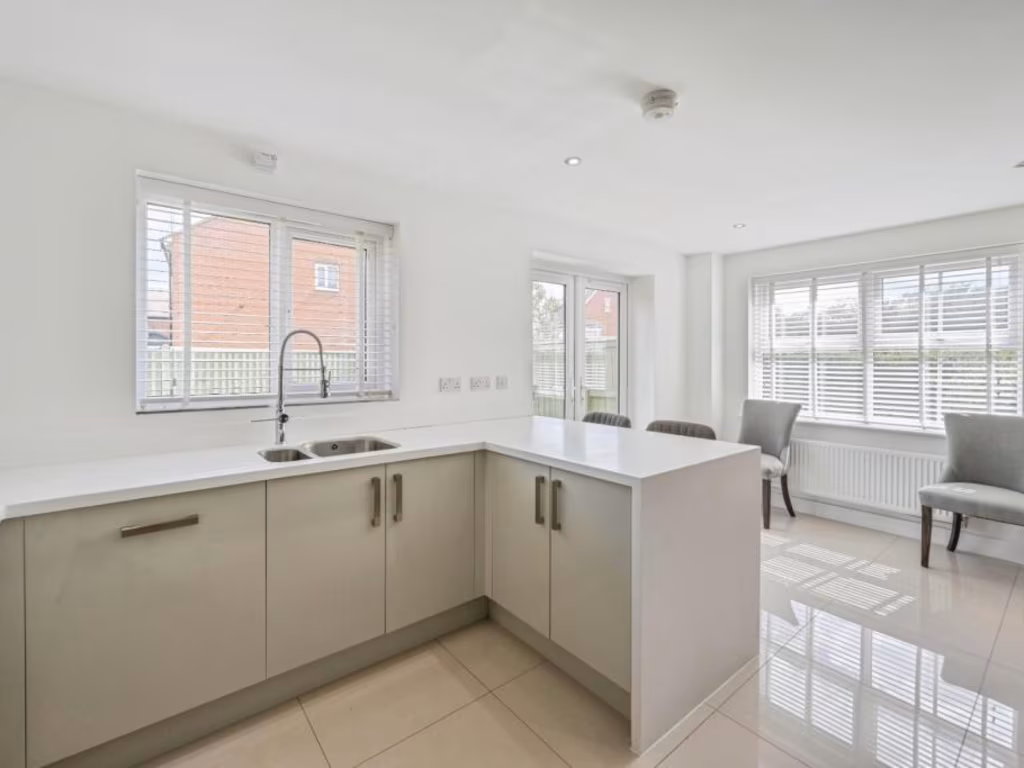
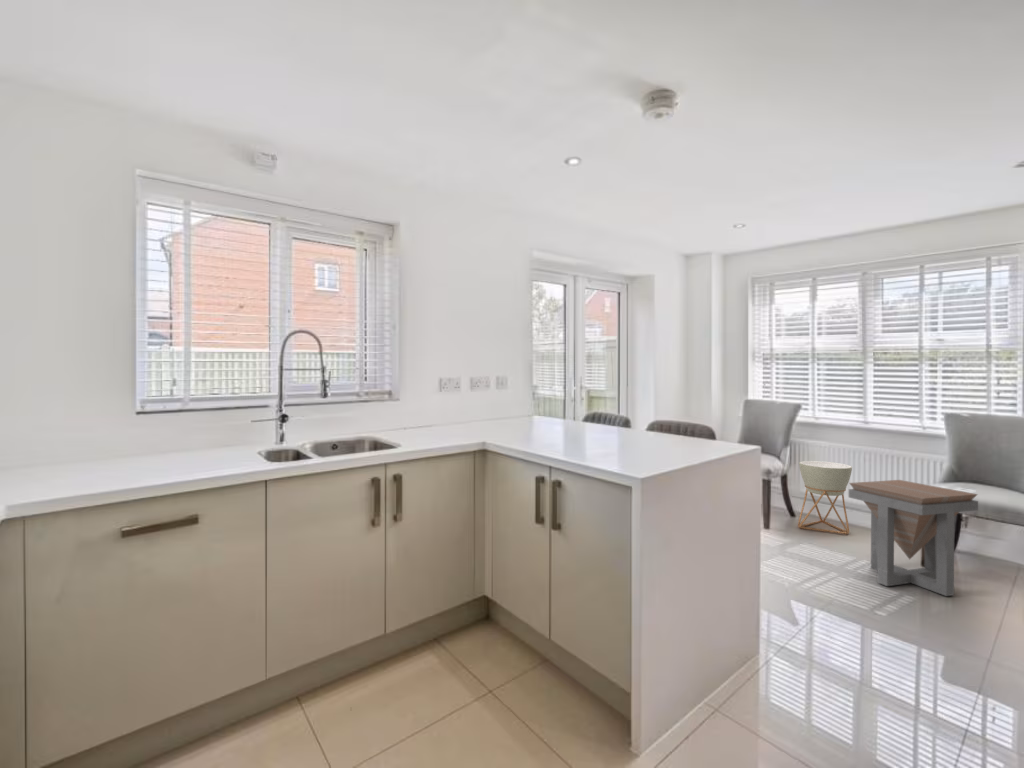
+ planter (824, 494)
+ side table (909, 534)
